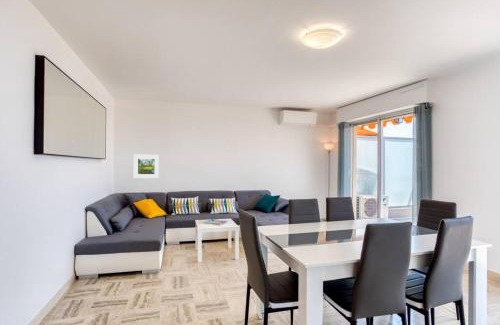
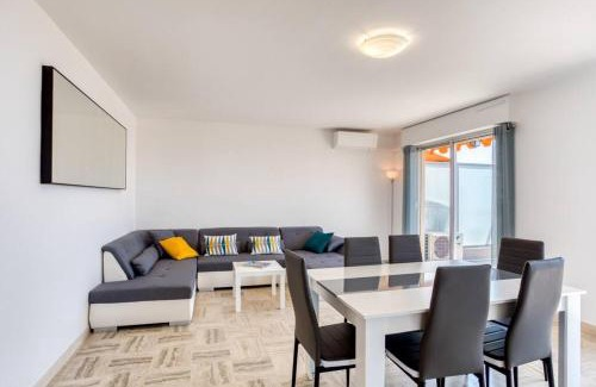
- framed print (146, 166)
